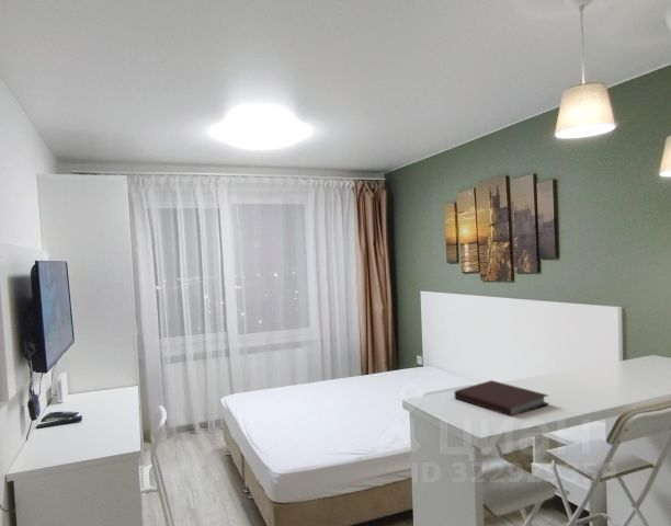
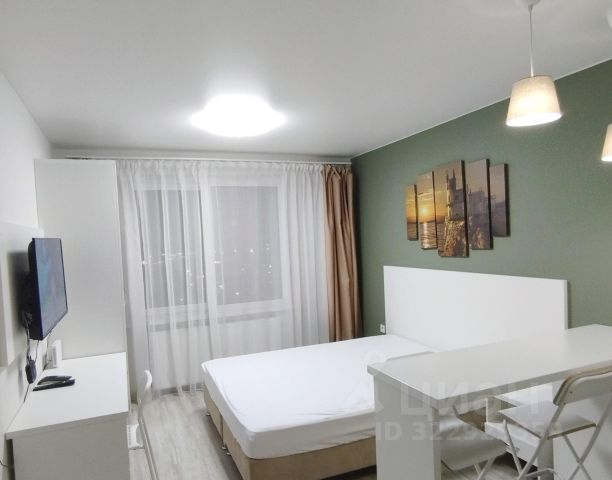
- notebook (500, 397)
